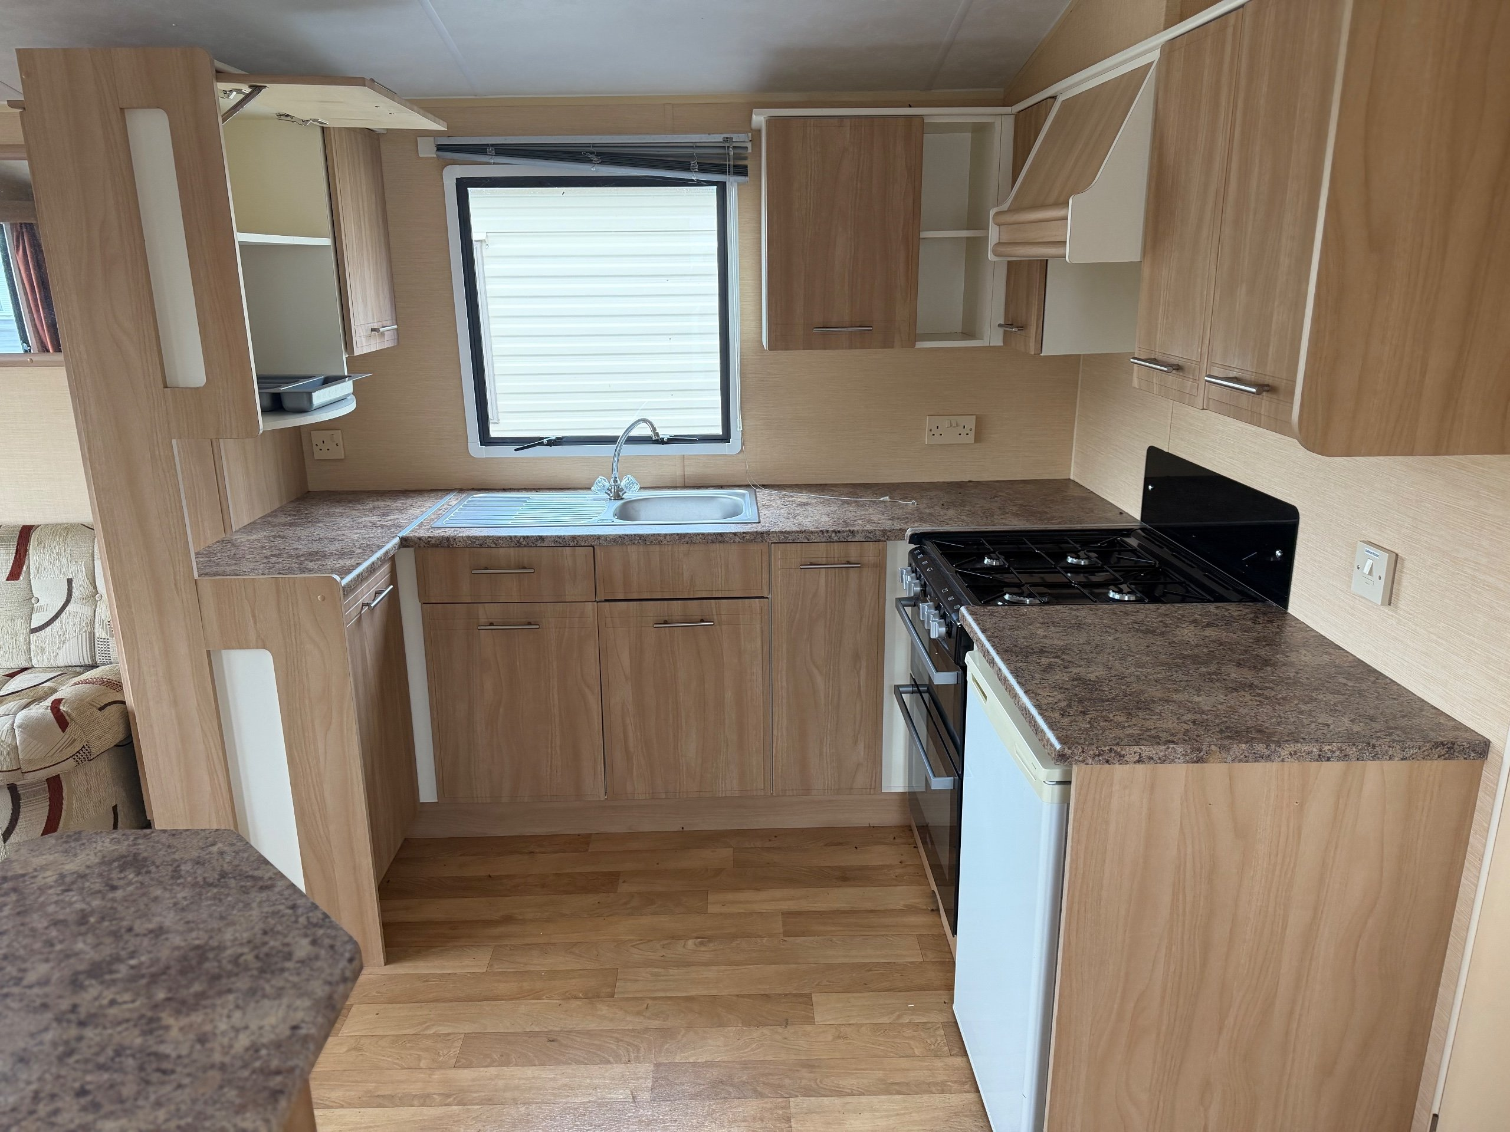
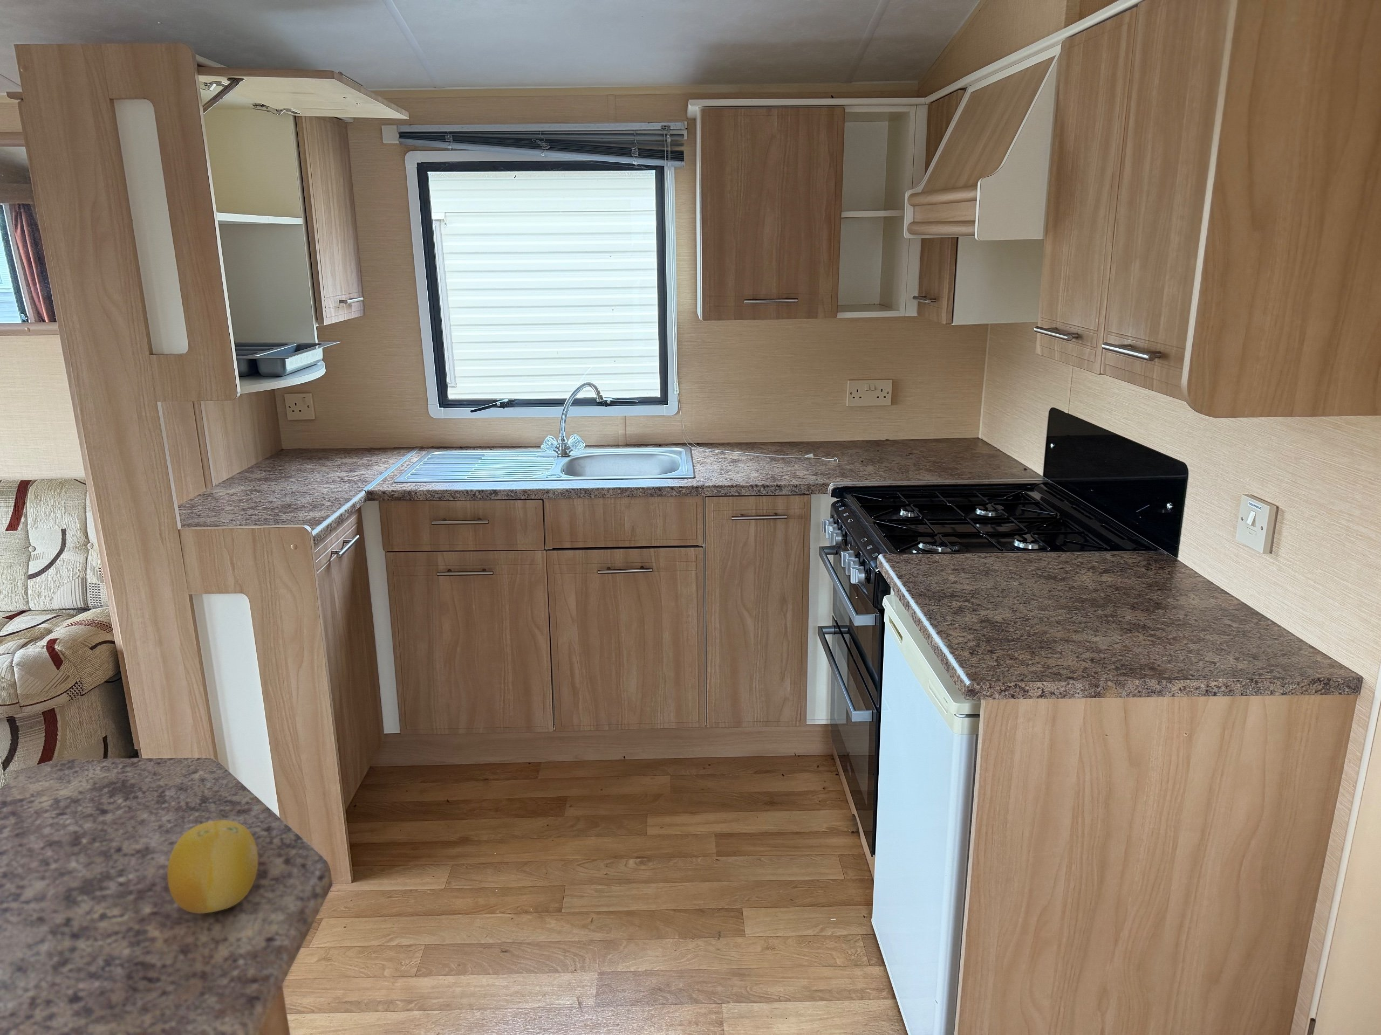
+ fruit (213, 865)
